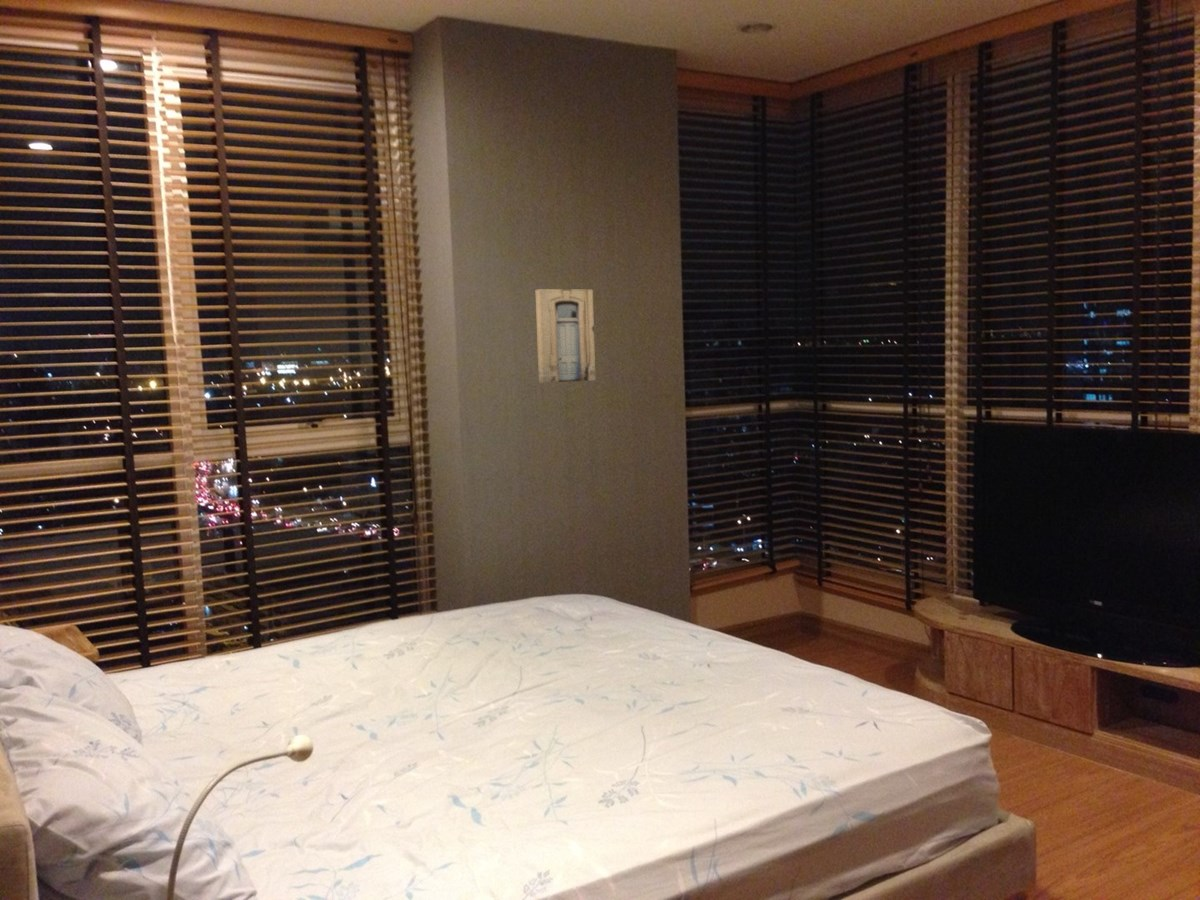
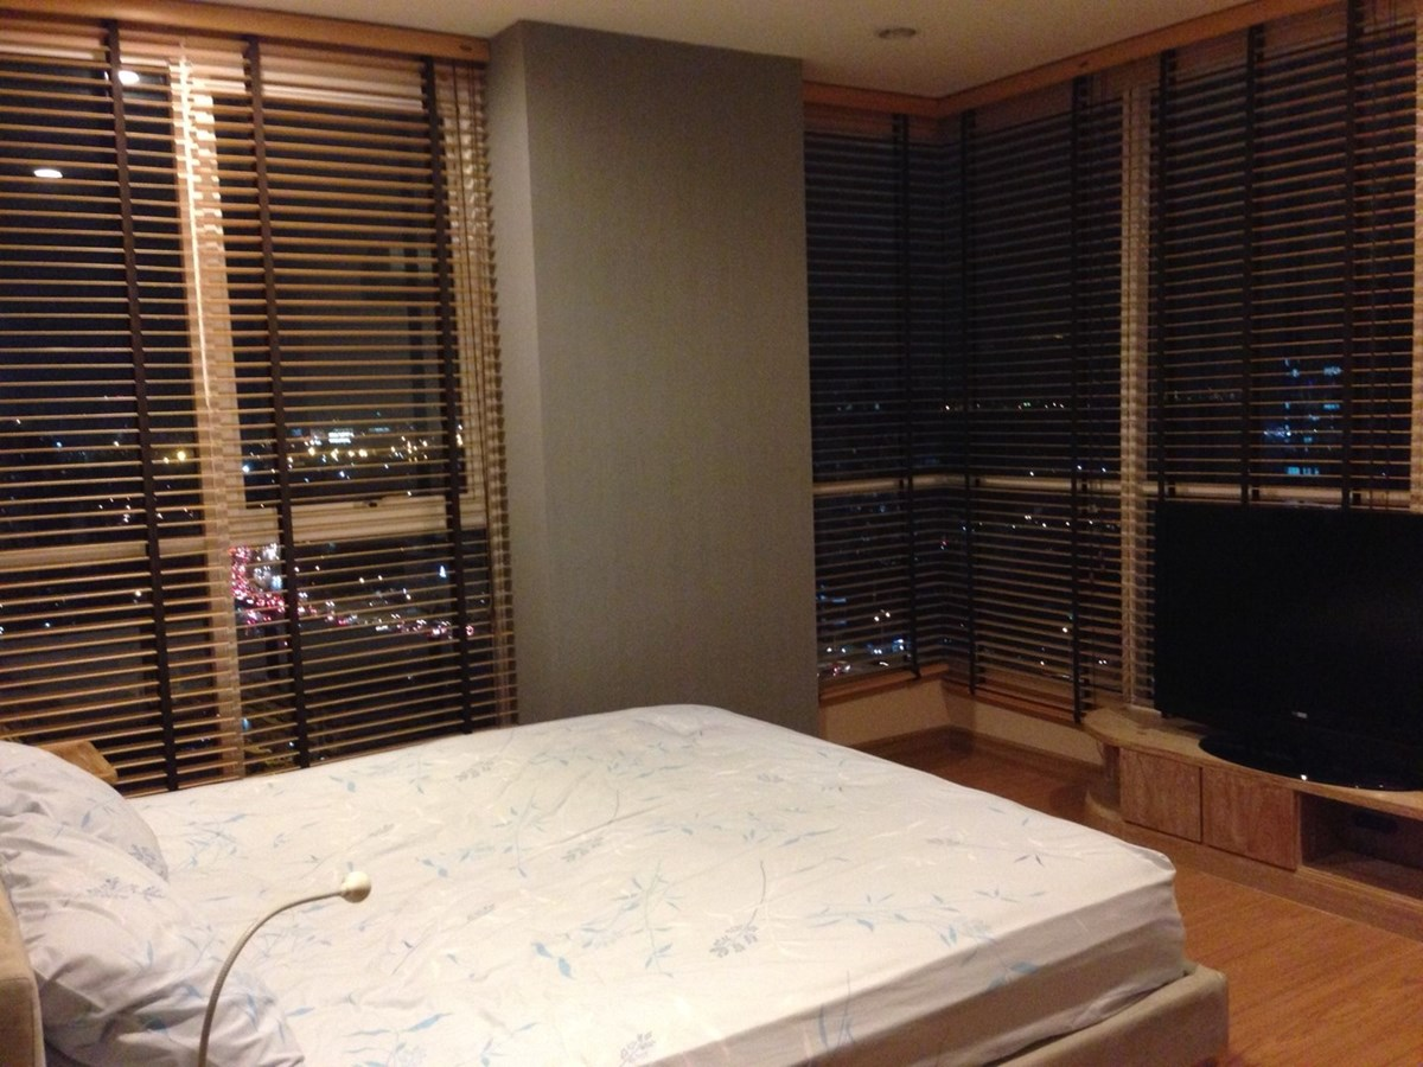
- wall art (565, 335)
